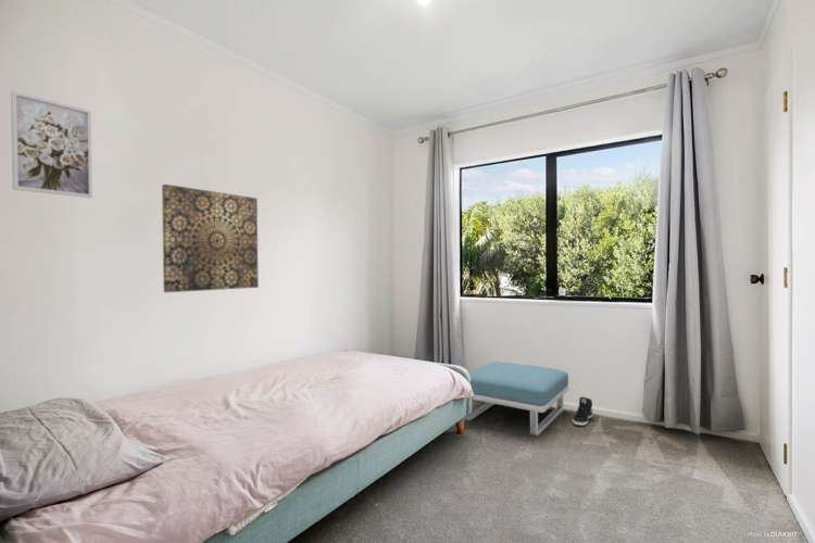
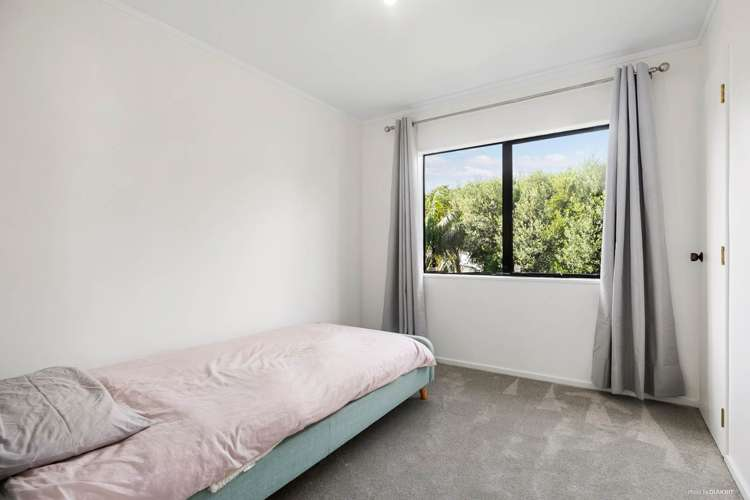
- sneaker (581, 408)
- wall art (214, 240)
- footstool (514, 392)
- wall art (53, 148)
